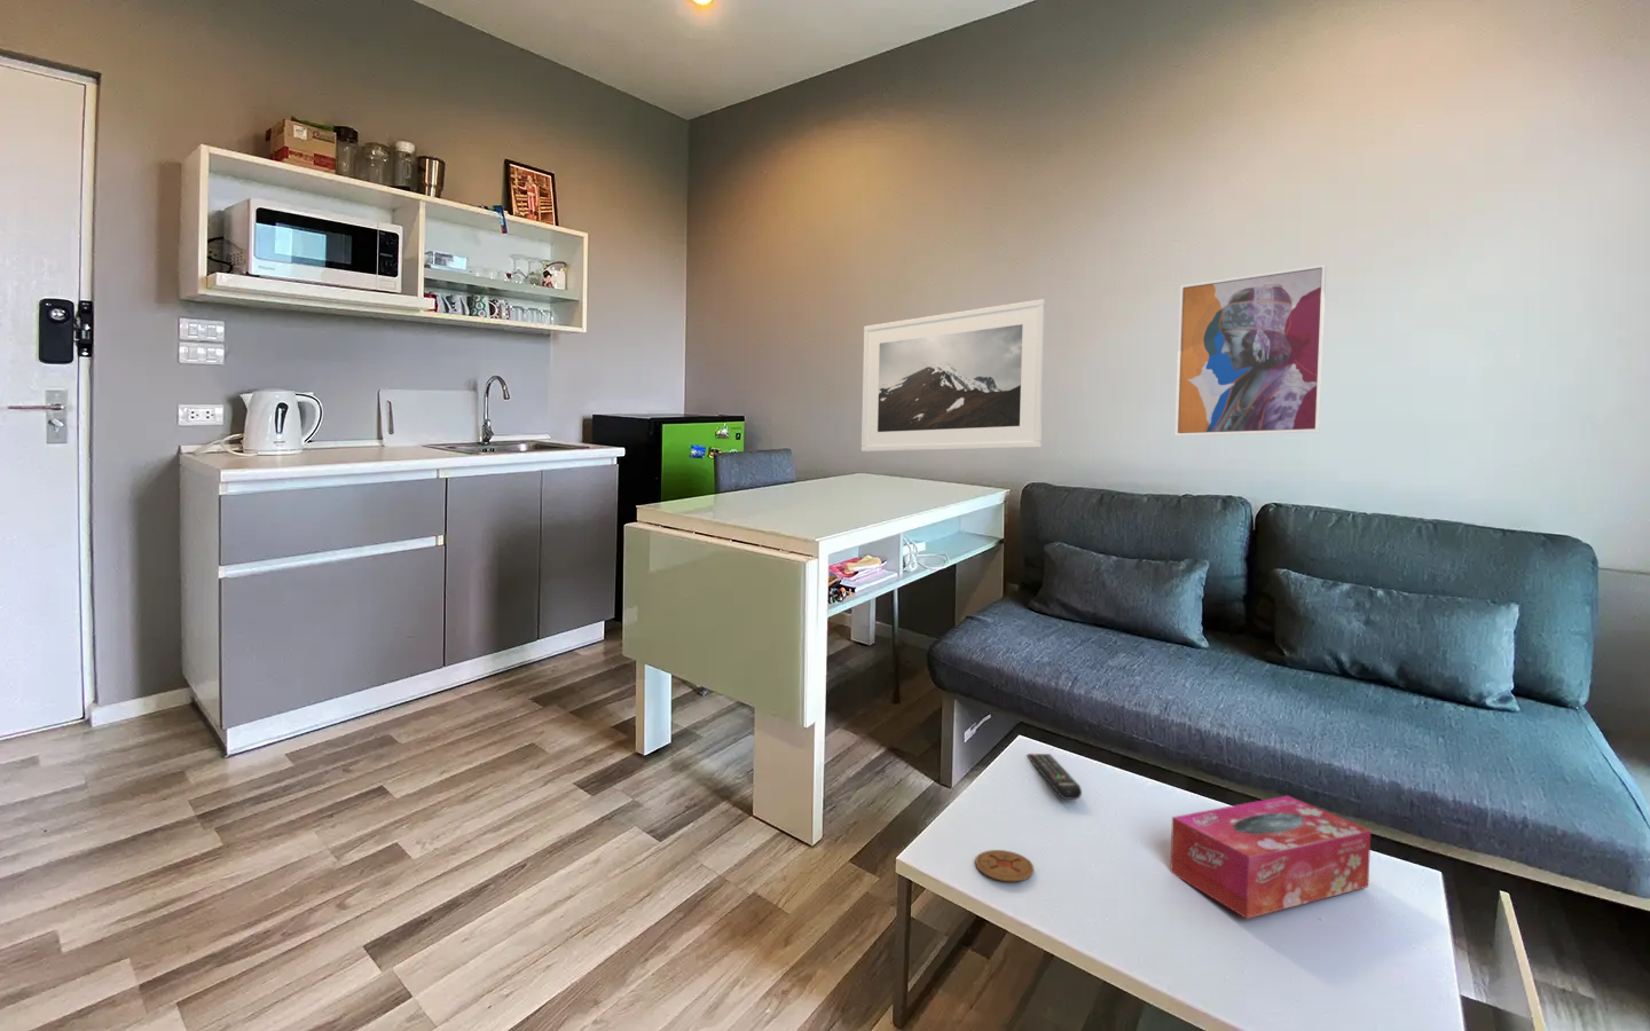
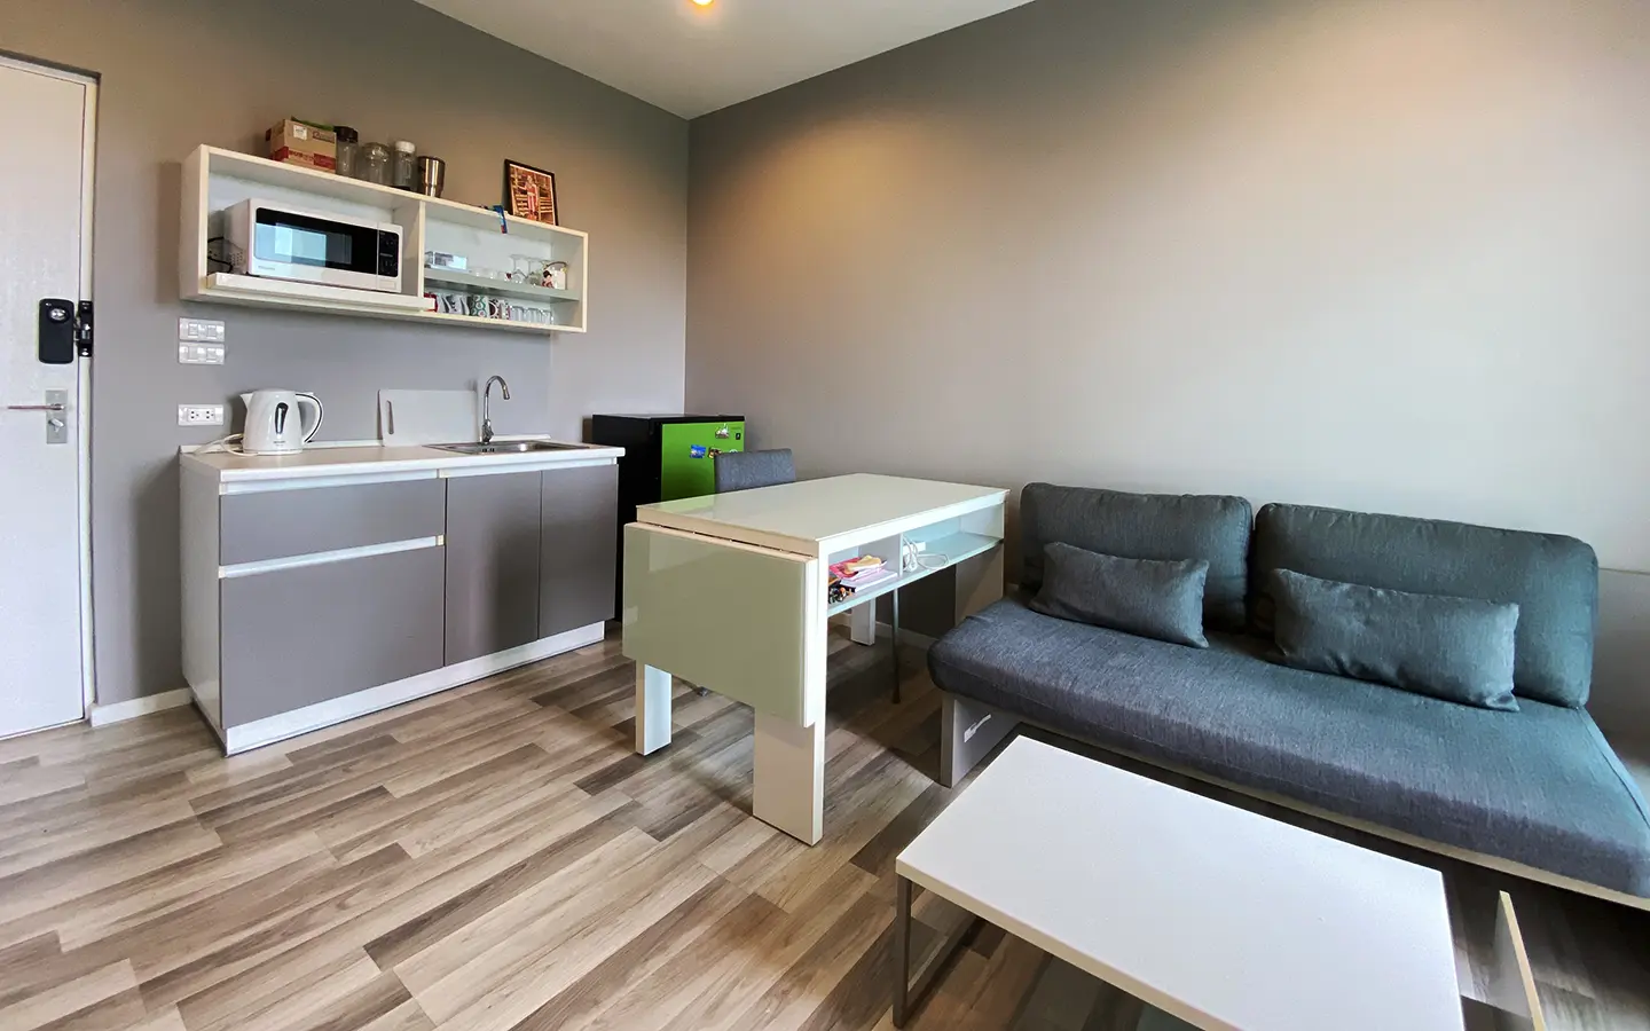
- remote control (1051, 773)
- wall art (1246, 355)
- tissue box (1269, 852)
- coaster (1004, 865)
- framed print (946, 381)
